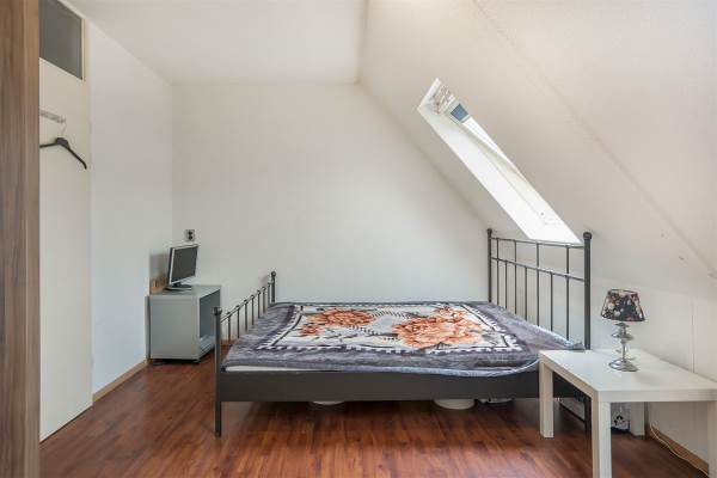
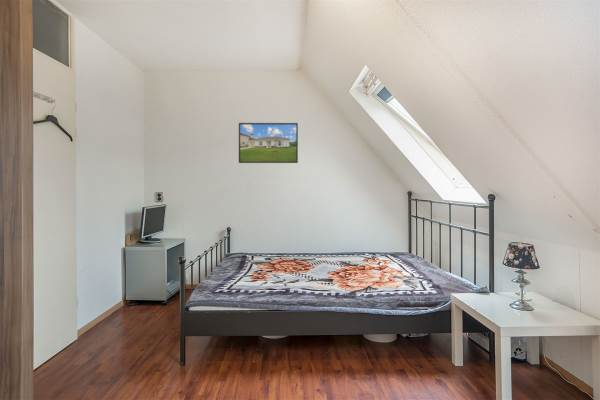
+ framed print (268, 142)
